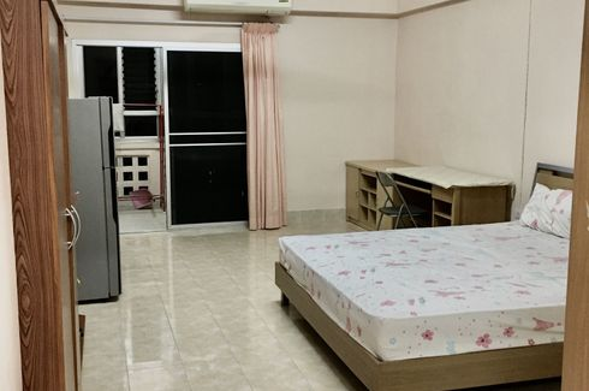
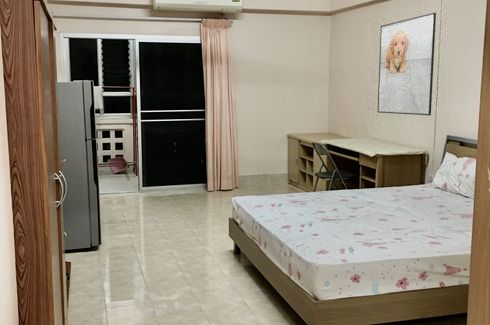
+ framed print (403, 67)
